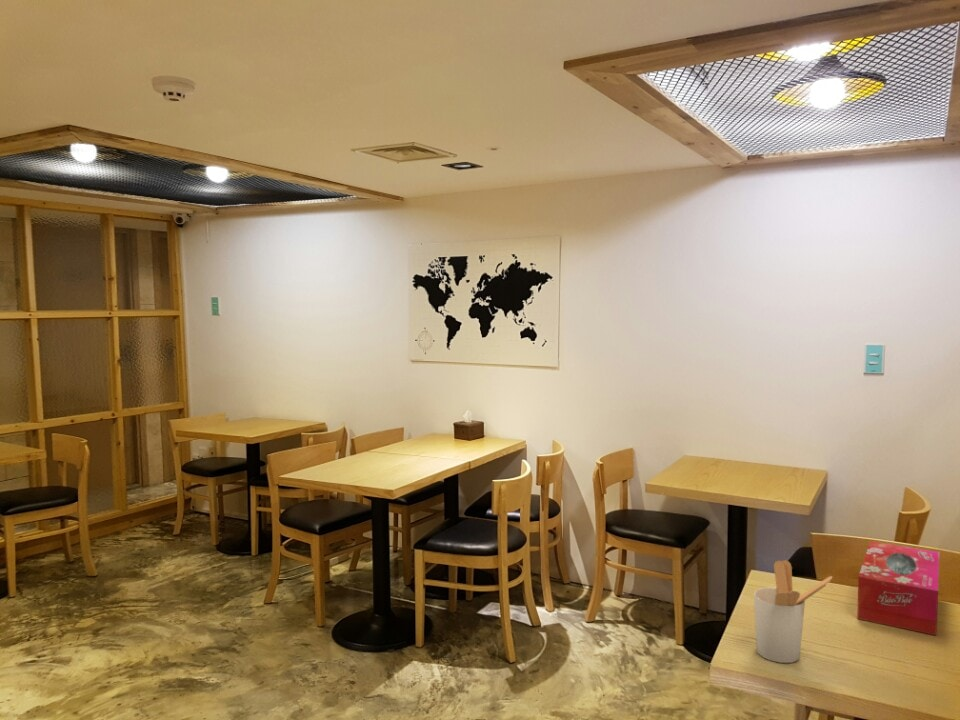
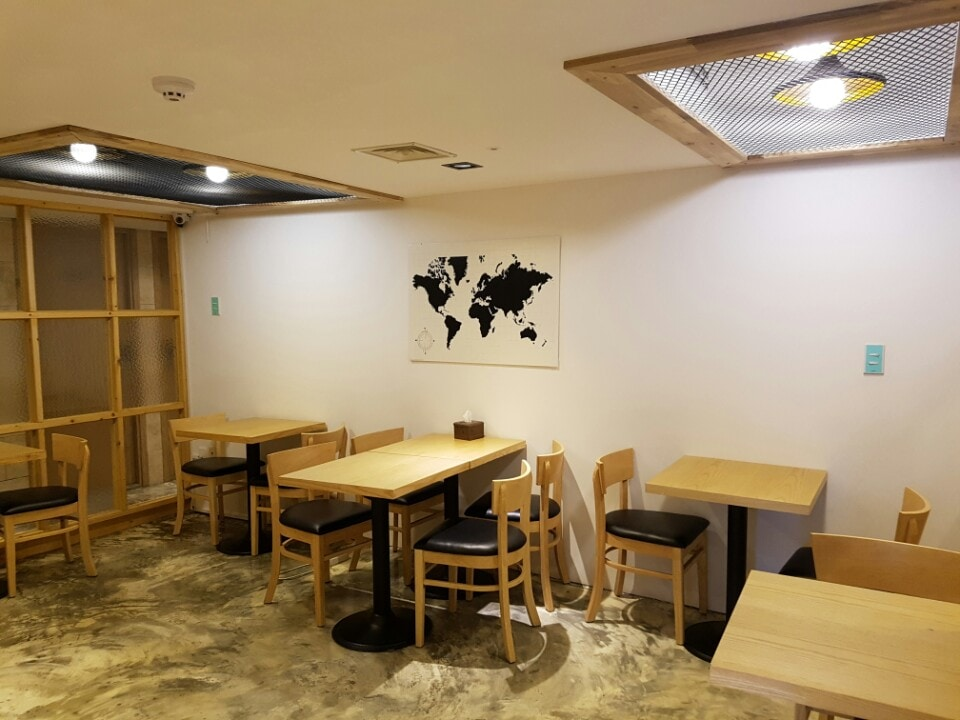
- utensil holder (792, 613)
- tissue box (900, 583)
